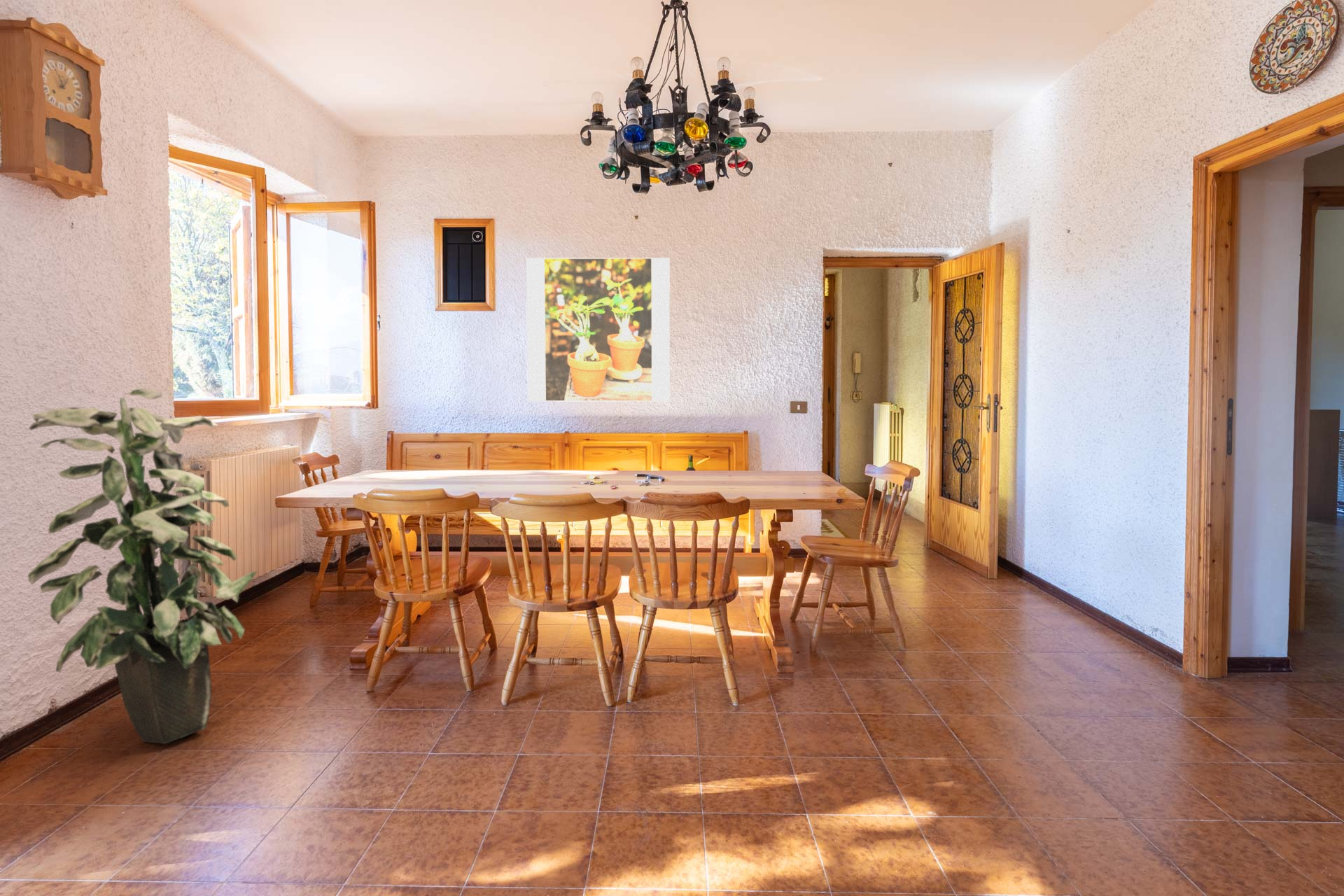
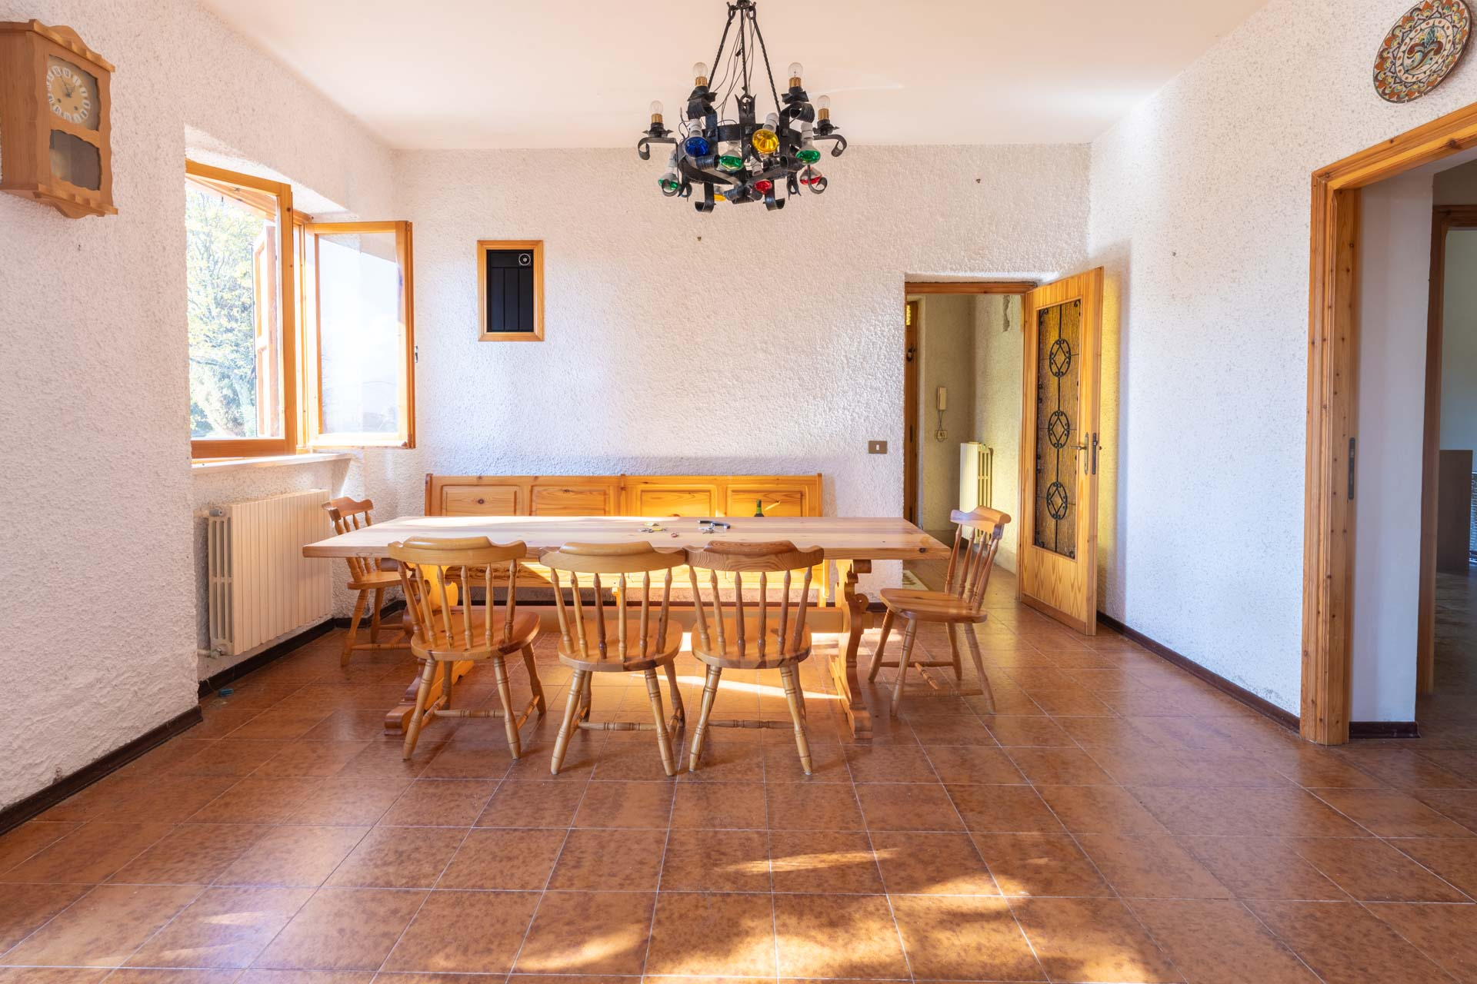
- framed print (598, 330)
- indoor plant (144, 566)
